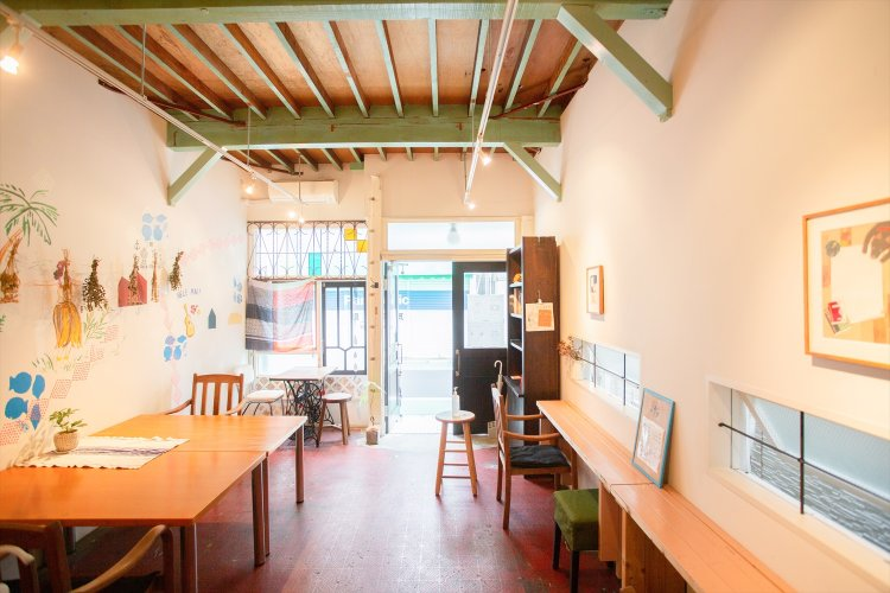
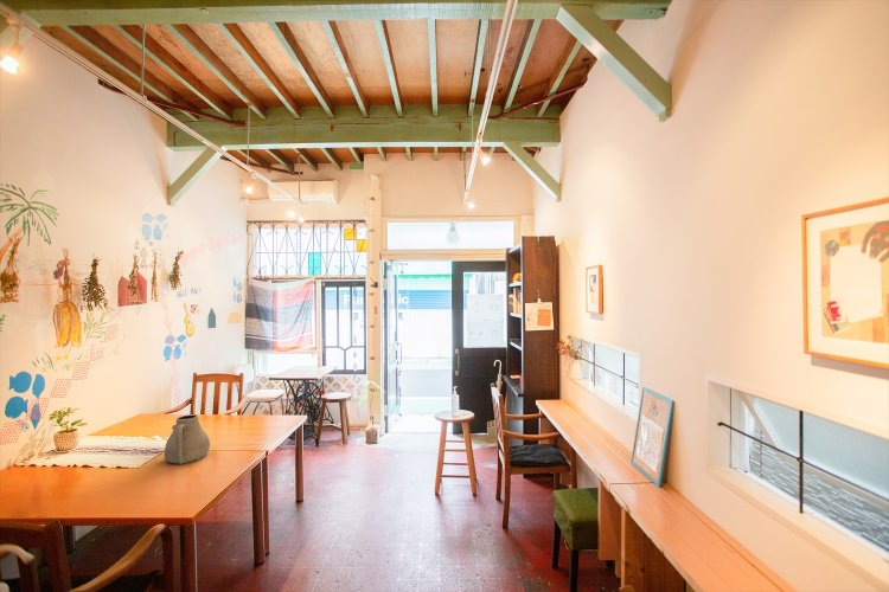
+ teapot (187, 437)
